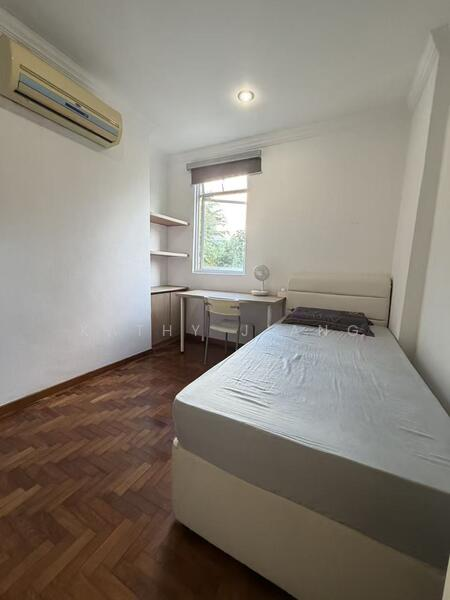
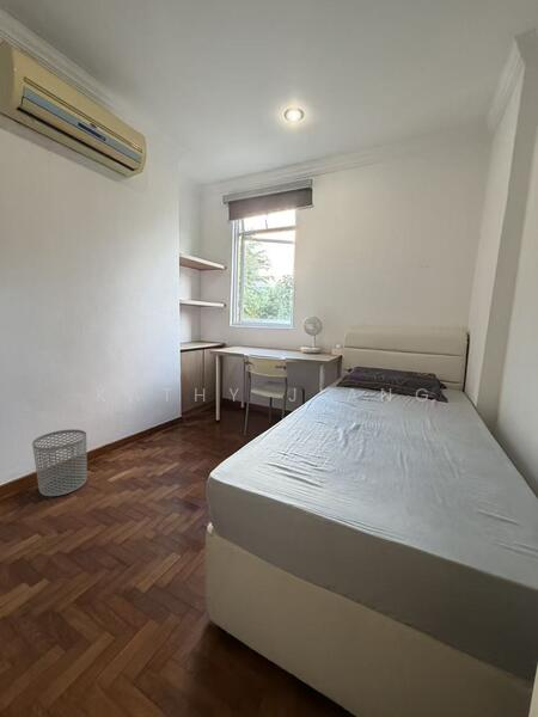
+ waste bin (62, 462)
